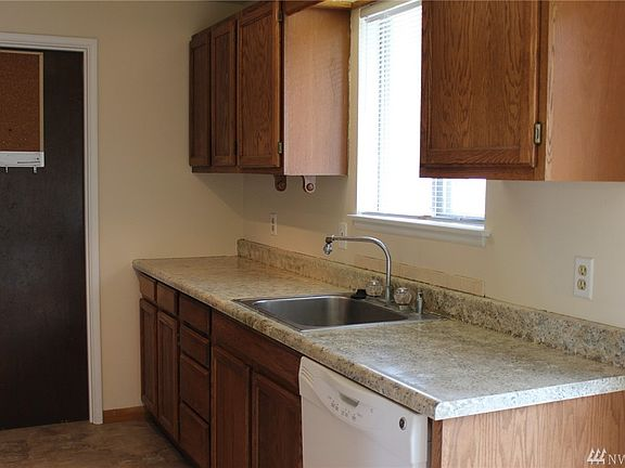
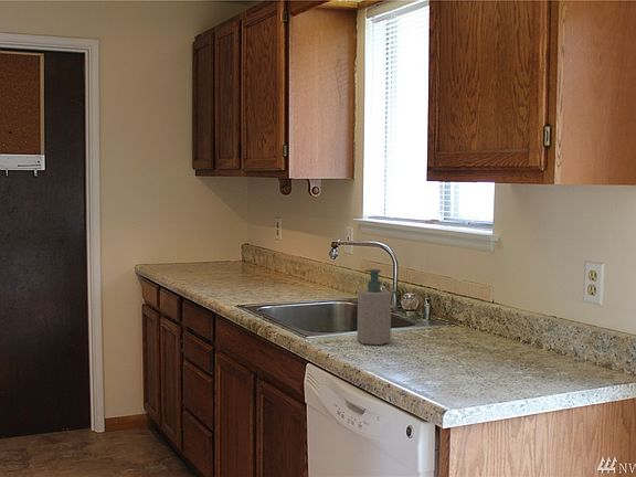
+ soap bottle (373, 306)
